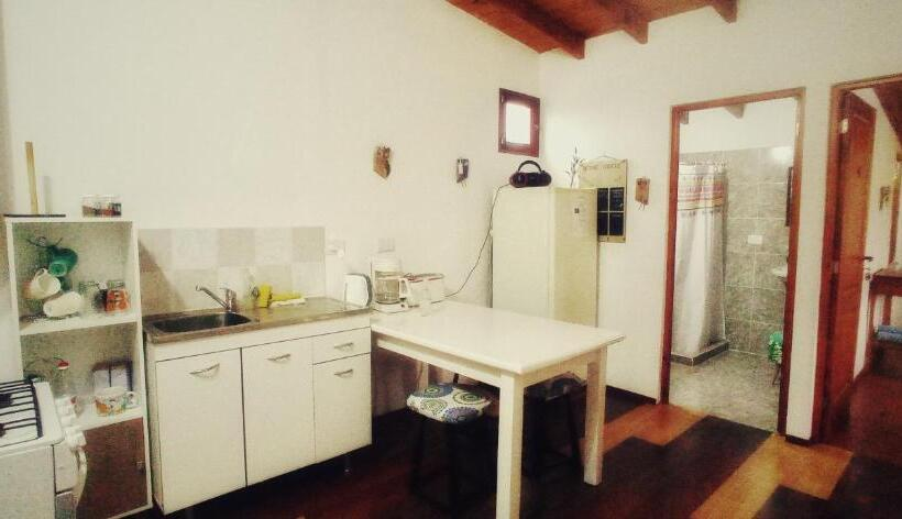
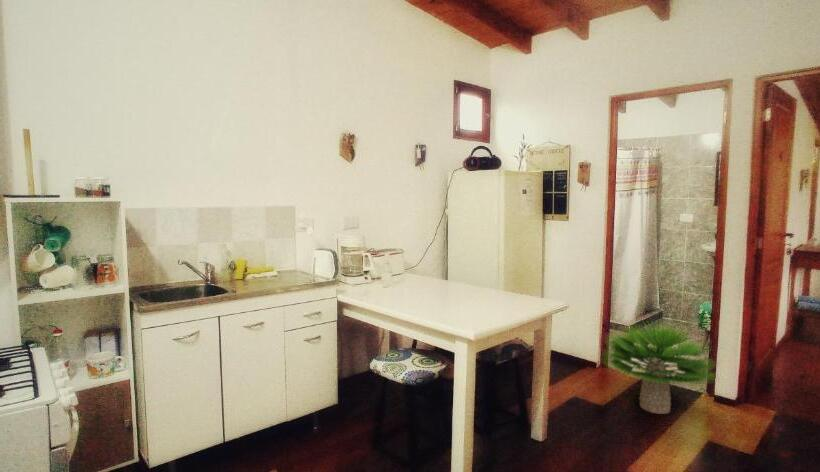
+ potted plant (656, 363)
